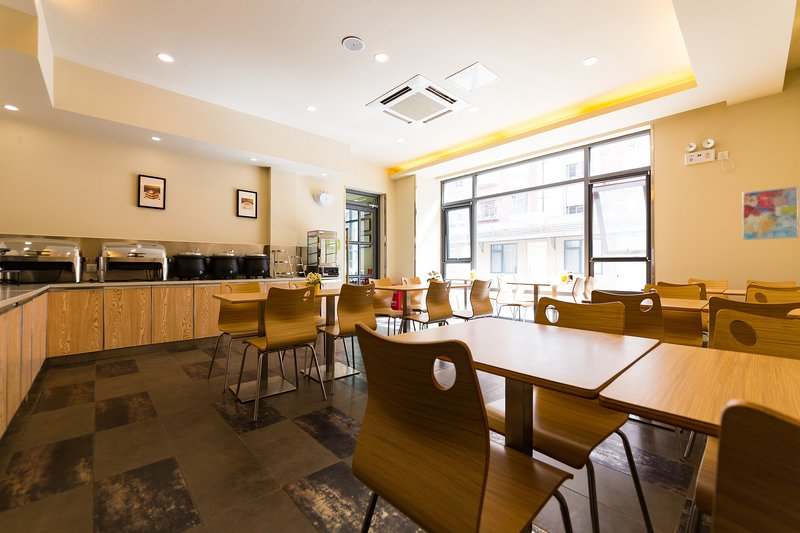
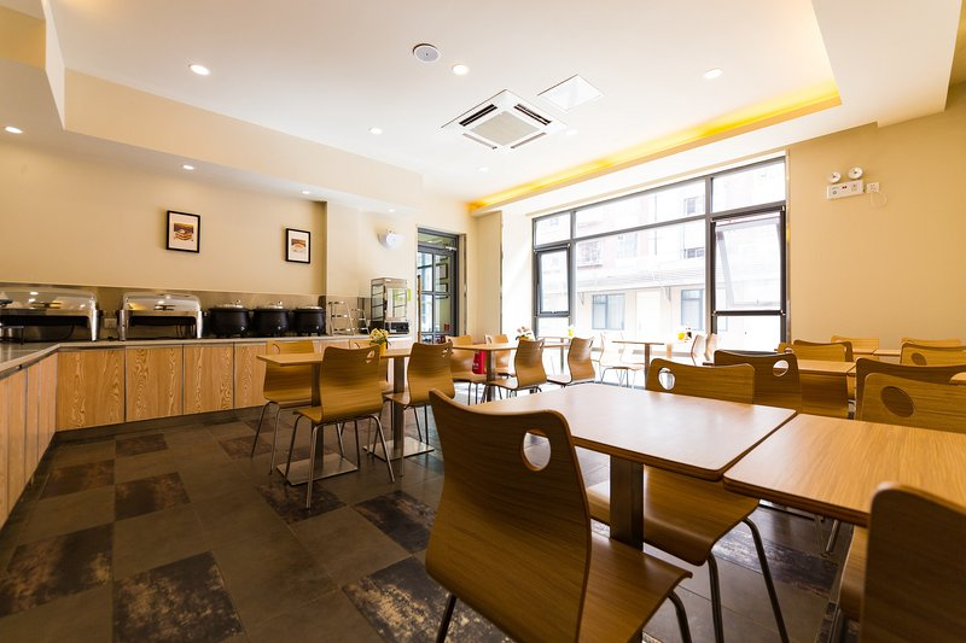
- wall art (769, 214)
